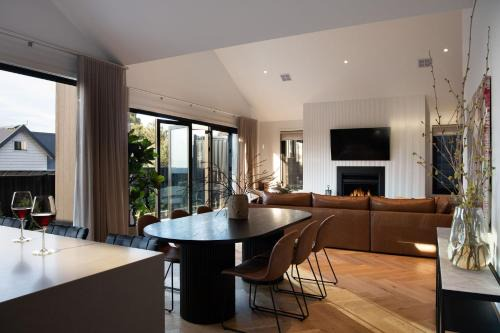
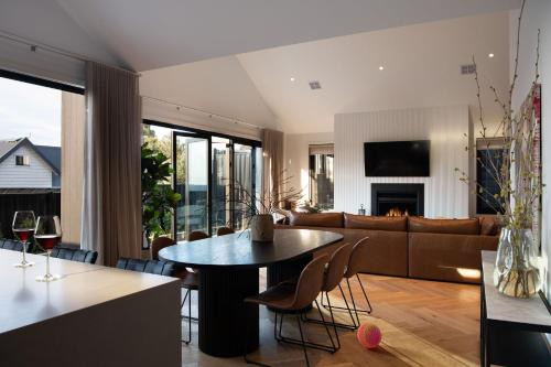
+ ball (369, 335)
